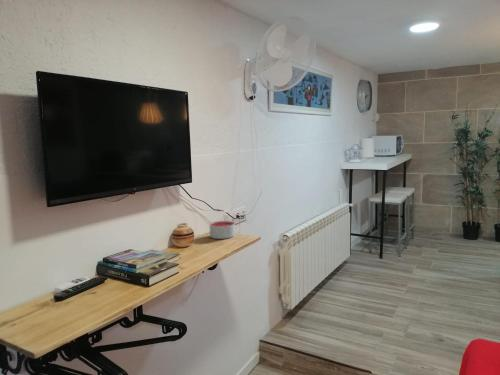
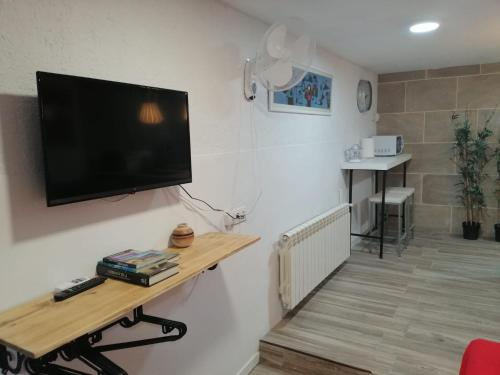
- candle (222, 229)
